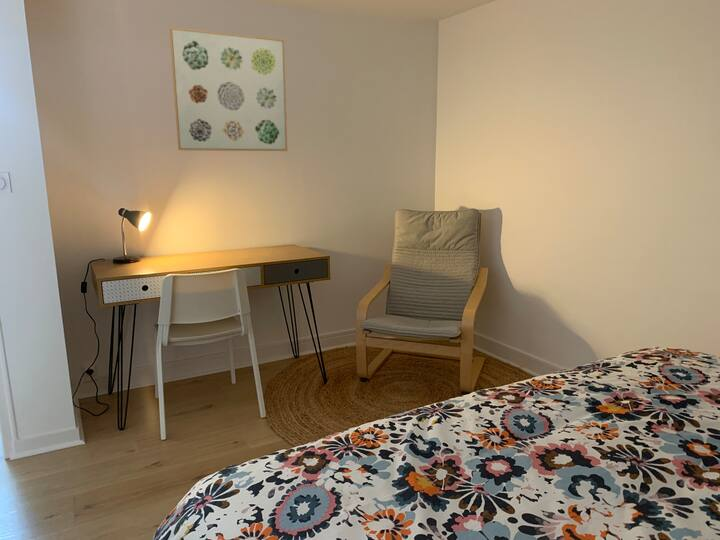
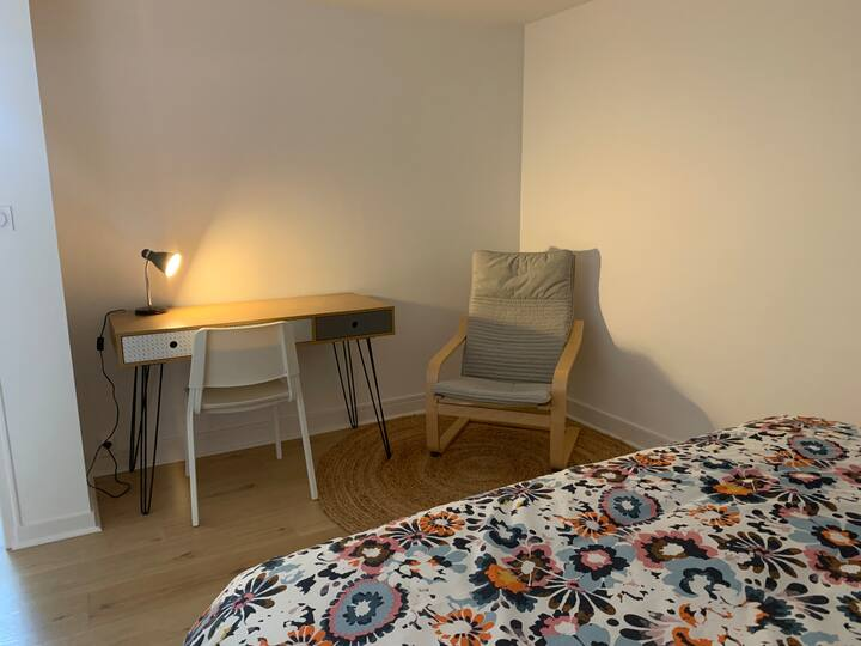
- wall art (232, 93)
